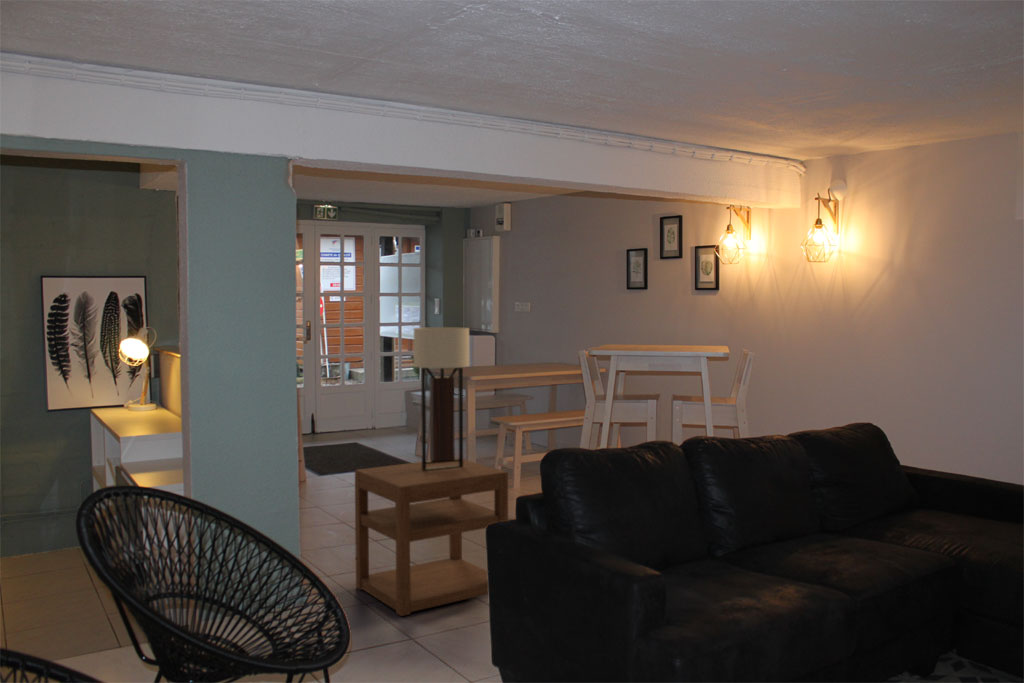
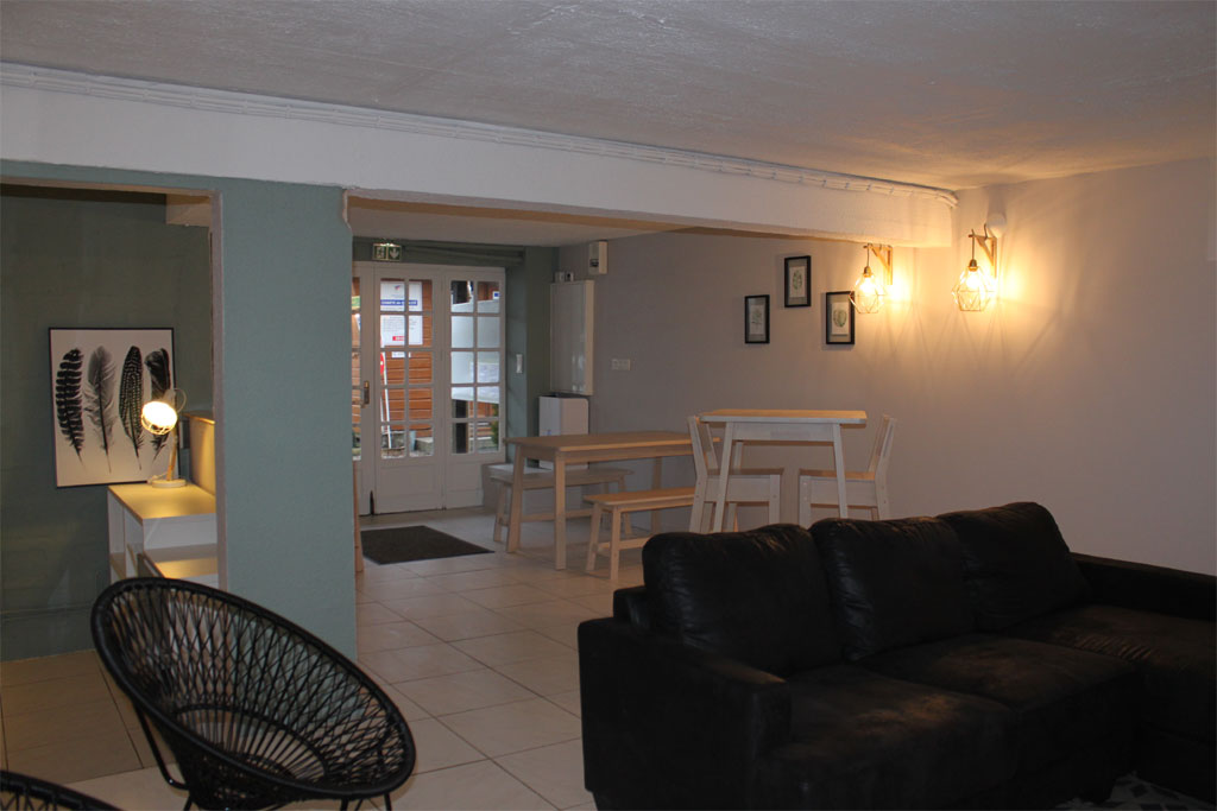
- wall sconce (441, 398)
- nightstand (431, 530)
